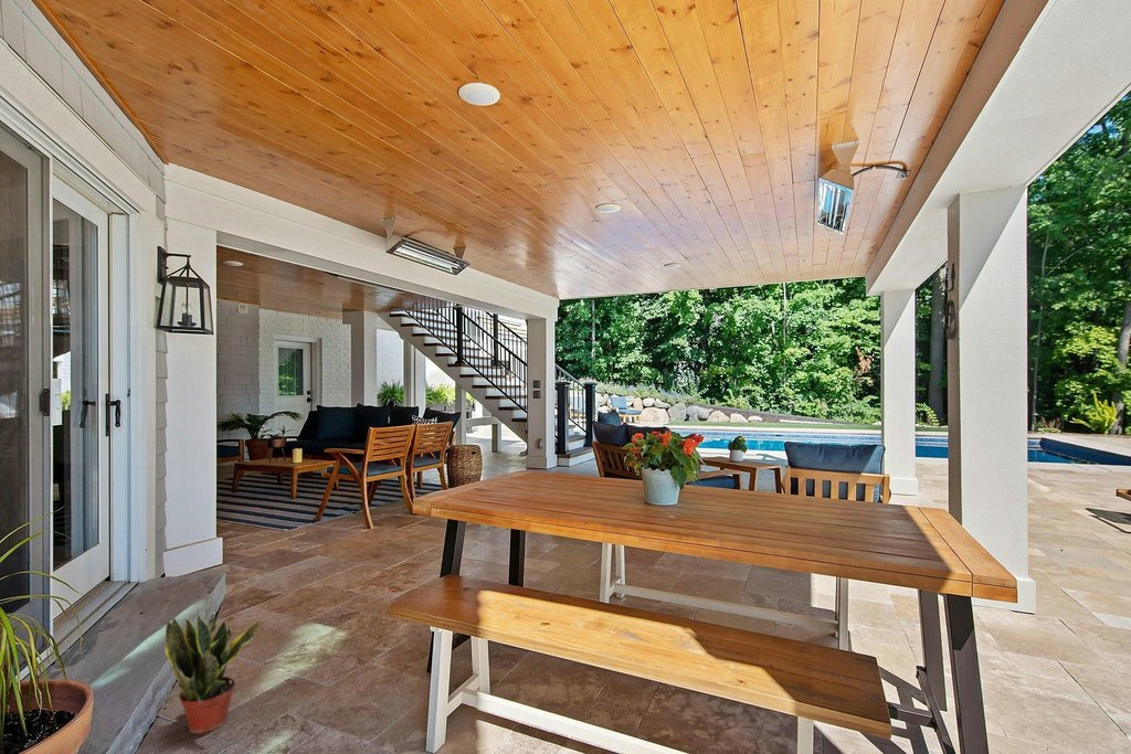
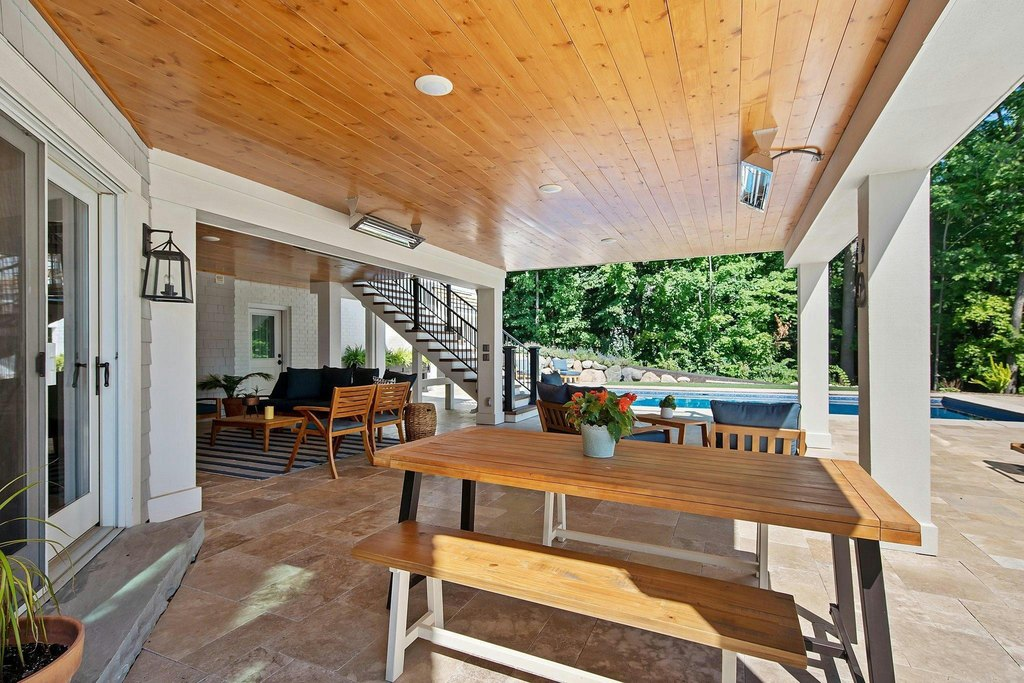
- potted plant (215, 657)
